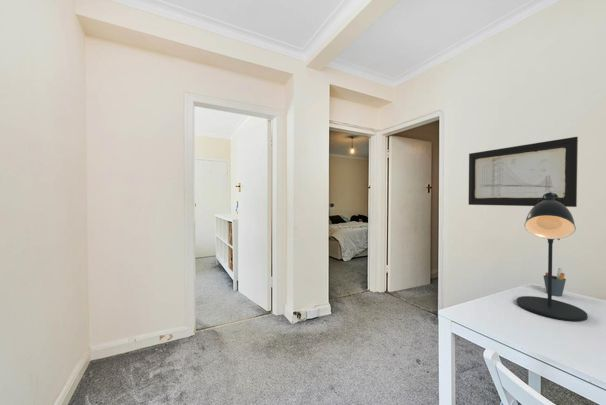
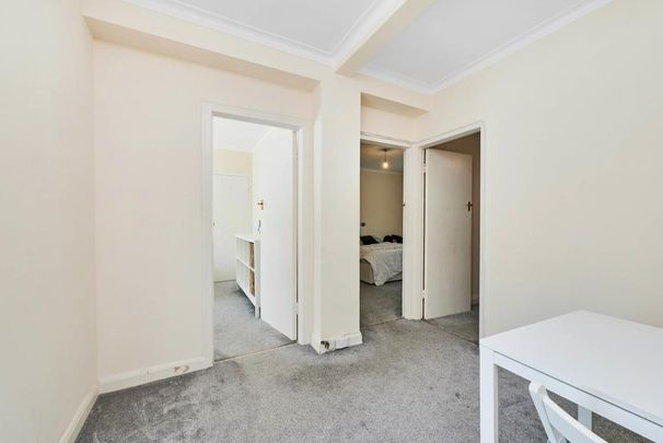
- wall art (514, 176)
- desk lamp (549, 254)
- pen holder (554, 281)
